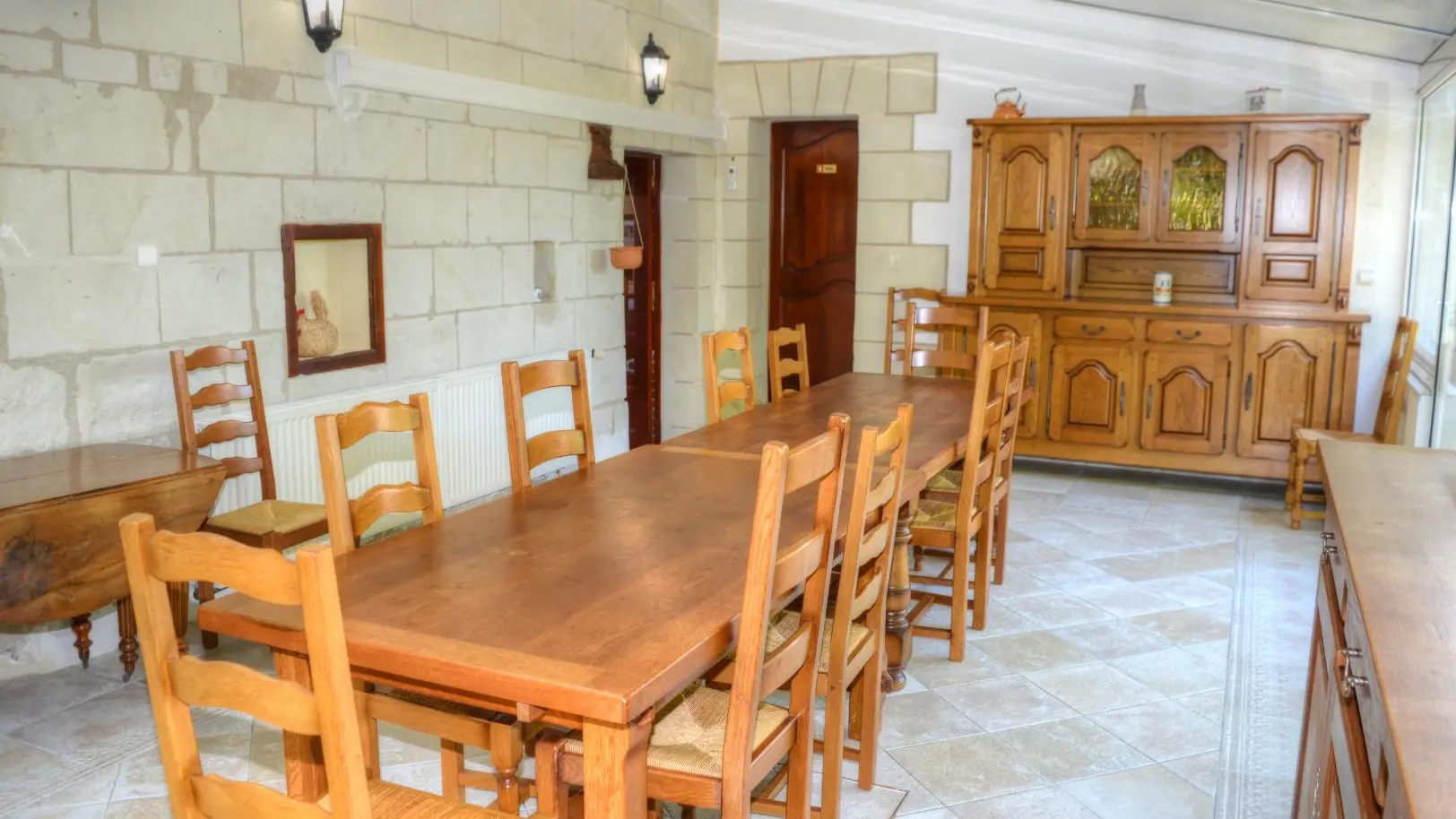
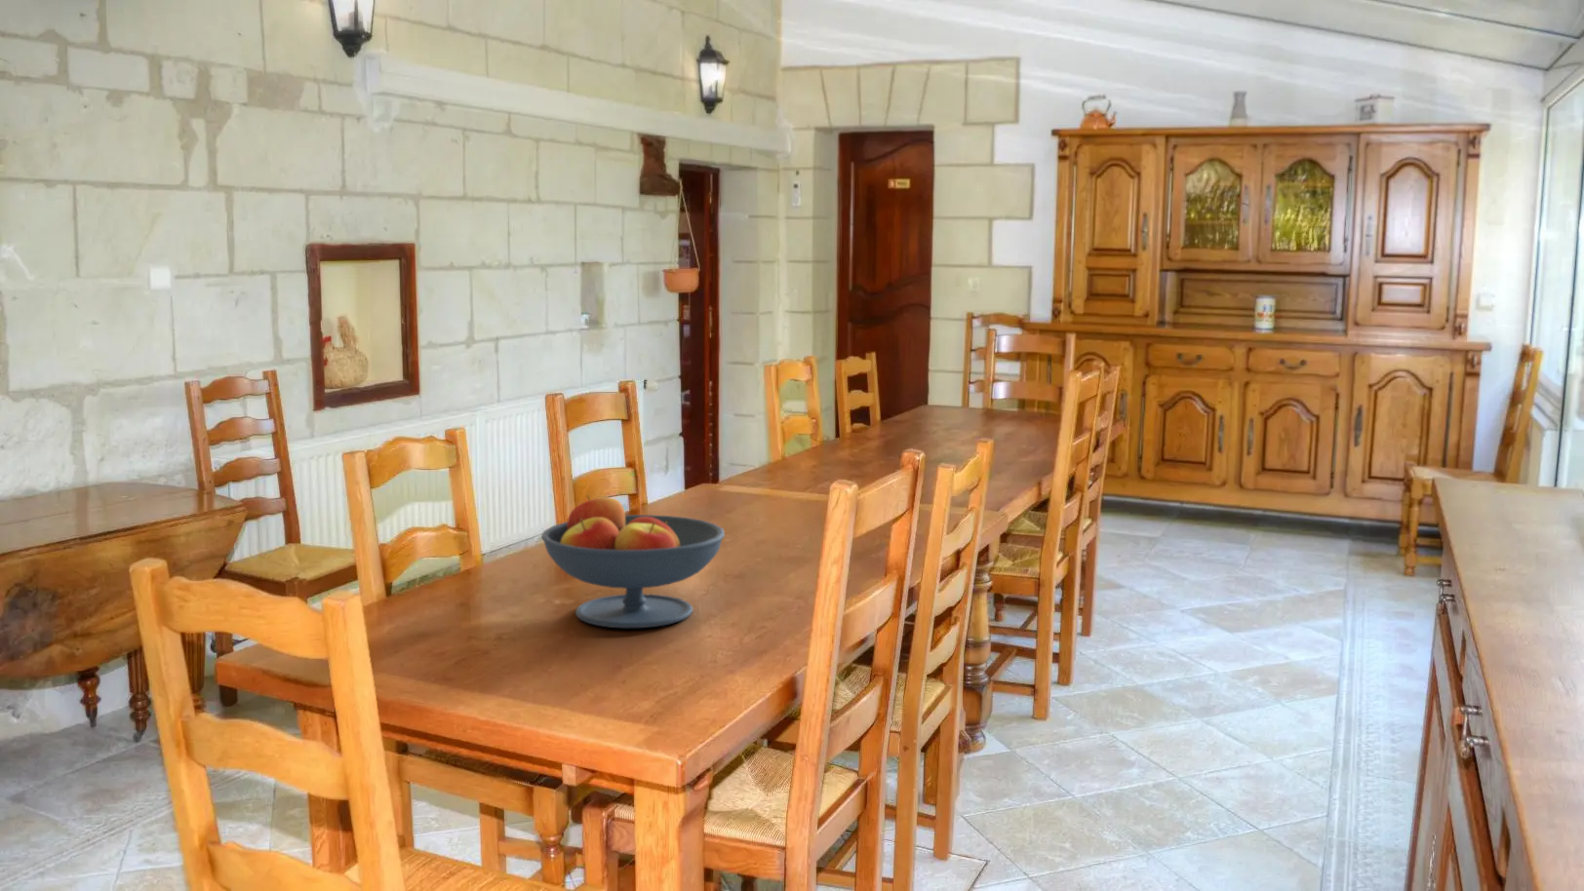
+ fruit bowl (634, 558)
